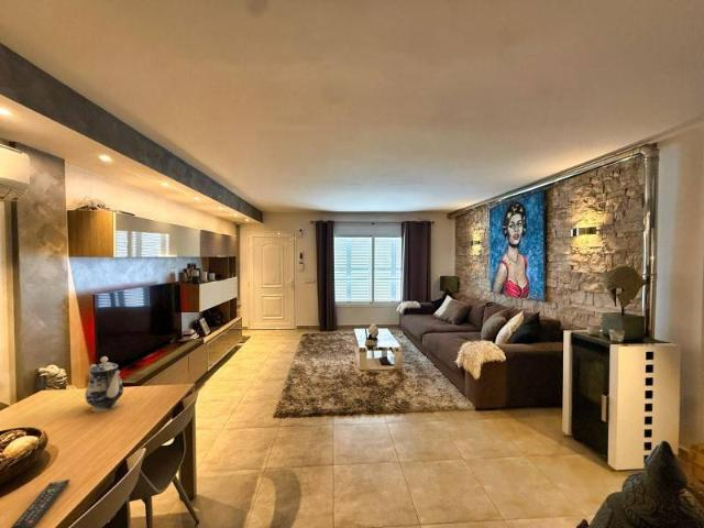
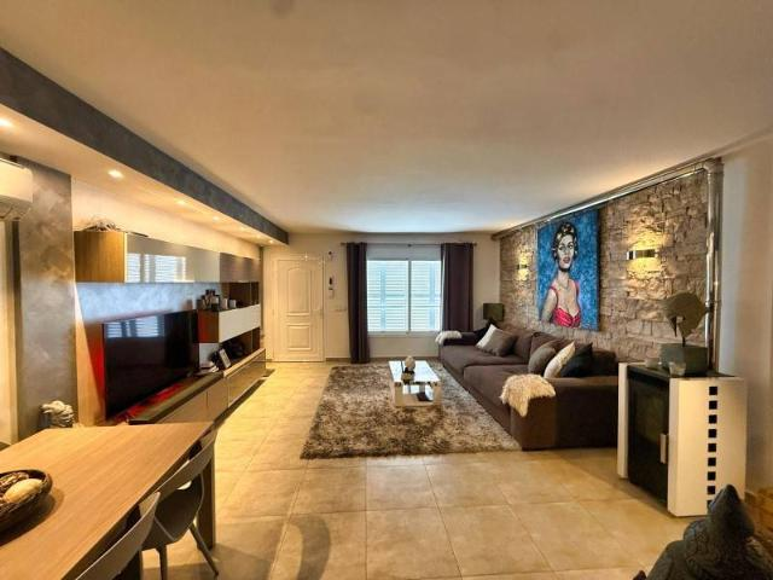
- remote control (42, 505)
- teapot (105, 382)
